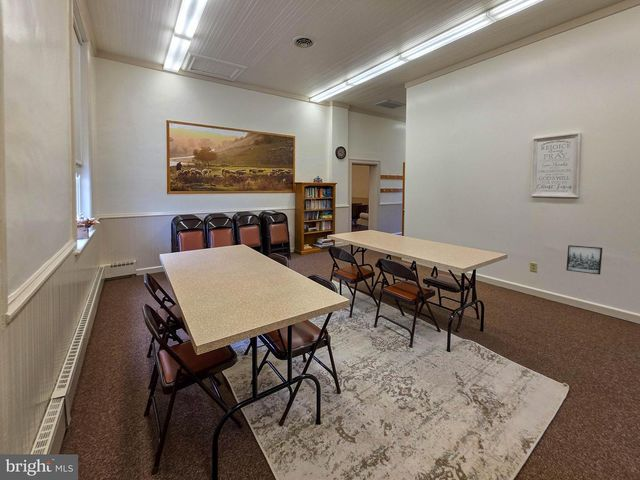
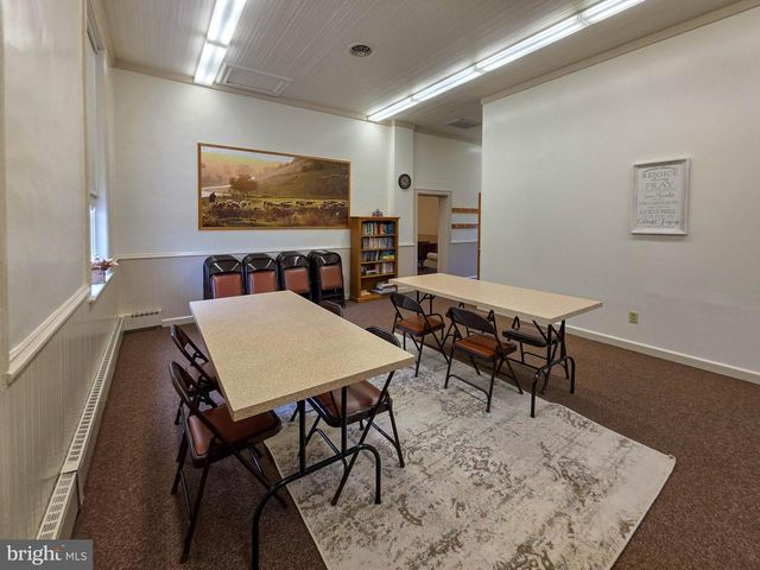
- wall art (583, 259)
